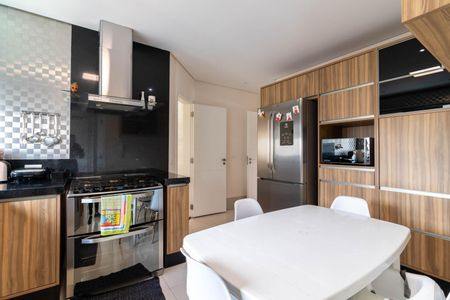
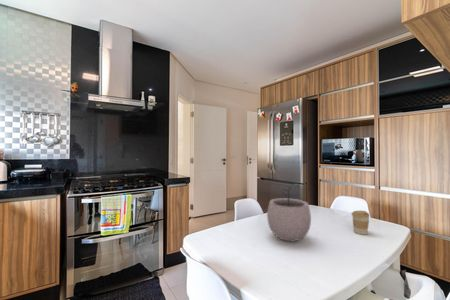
+ plant pot (288, 212)
+ coffee cup (360, 221)
